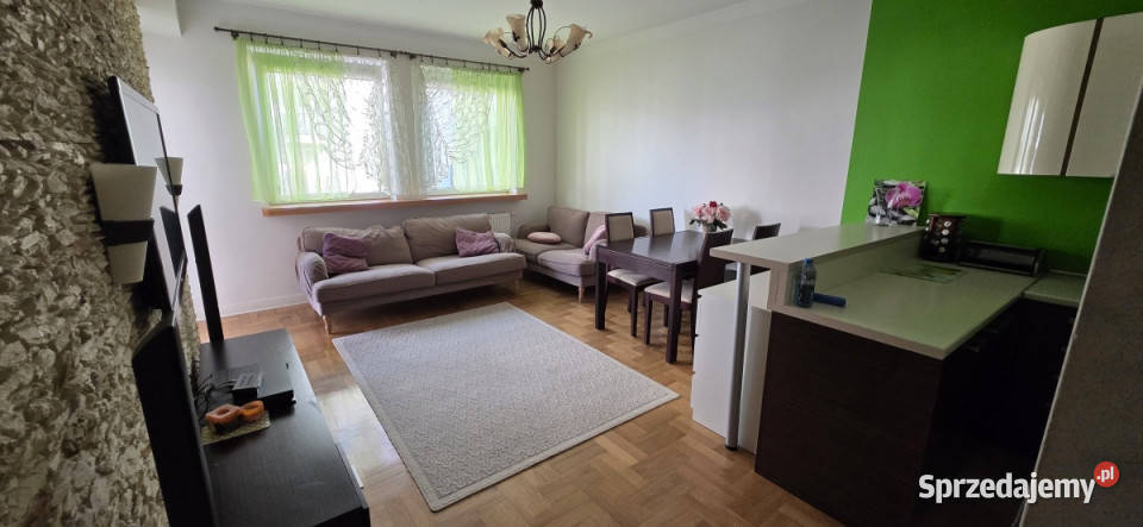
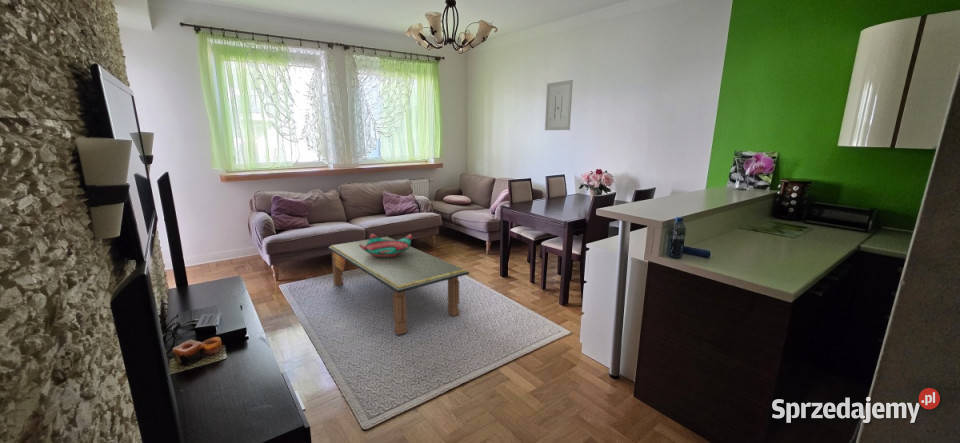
+ wall art (558, 106)
+ decorative bowl (386, 246)
+ coffee table (393, 277)
